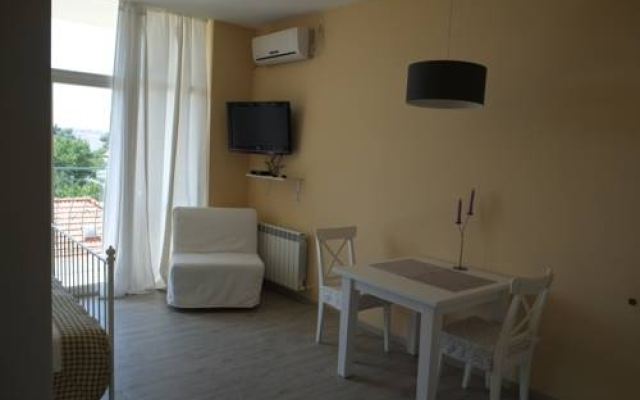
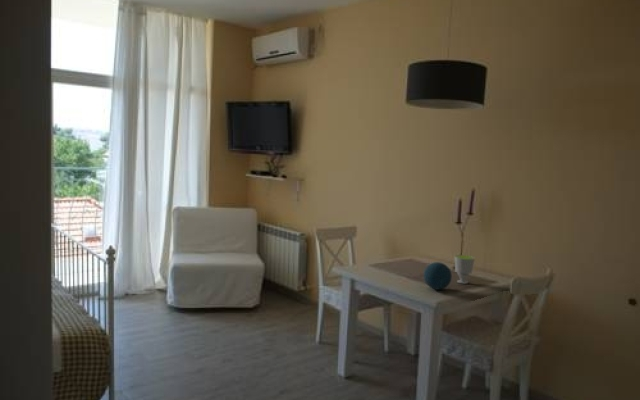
+ cup (463, 269)
+ decorative orb (437, 275)
